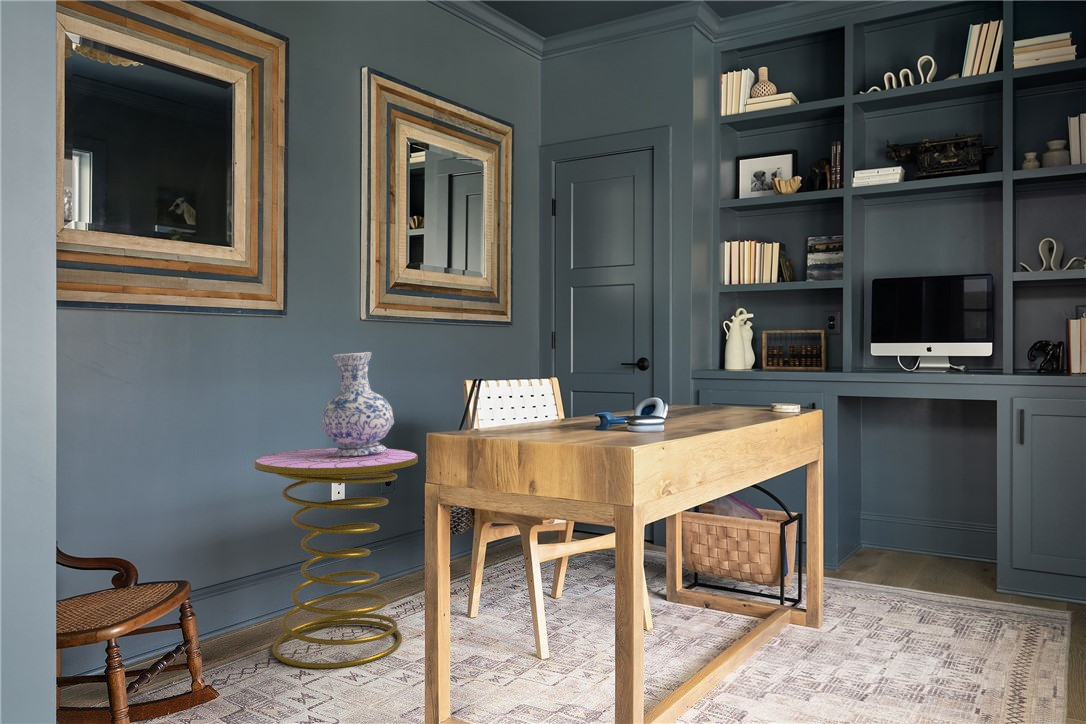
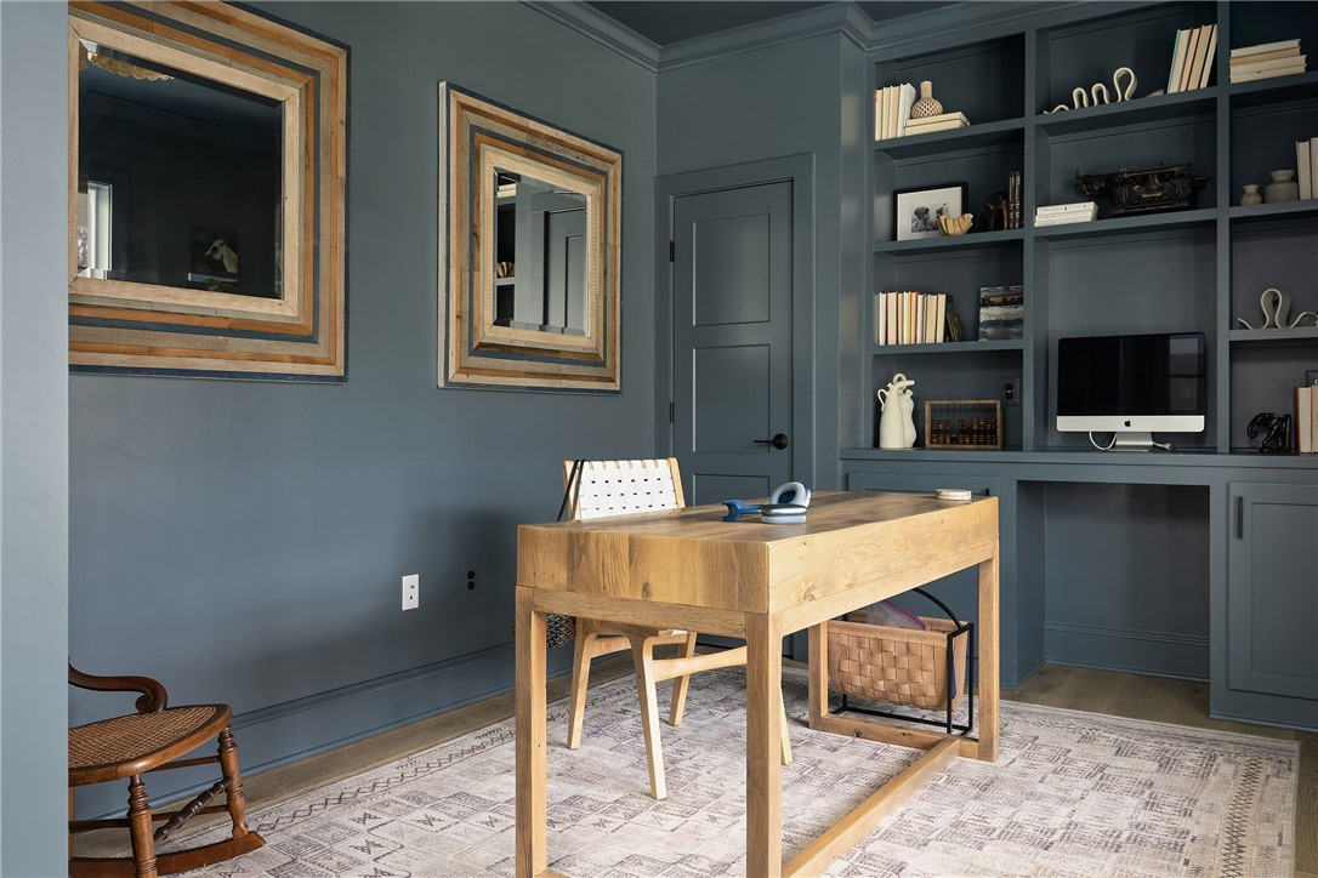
- side table (338, 550)
- vase (360, 404)
